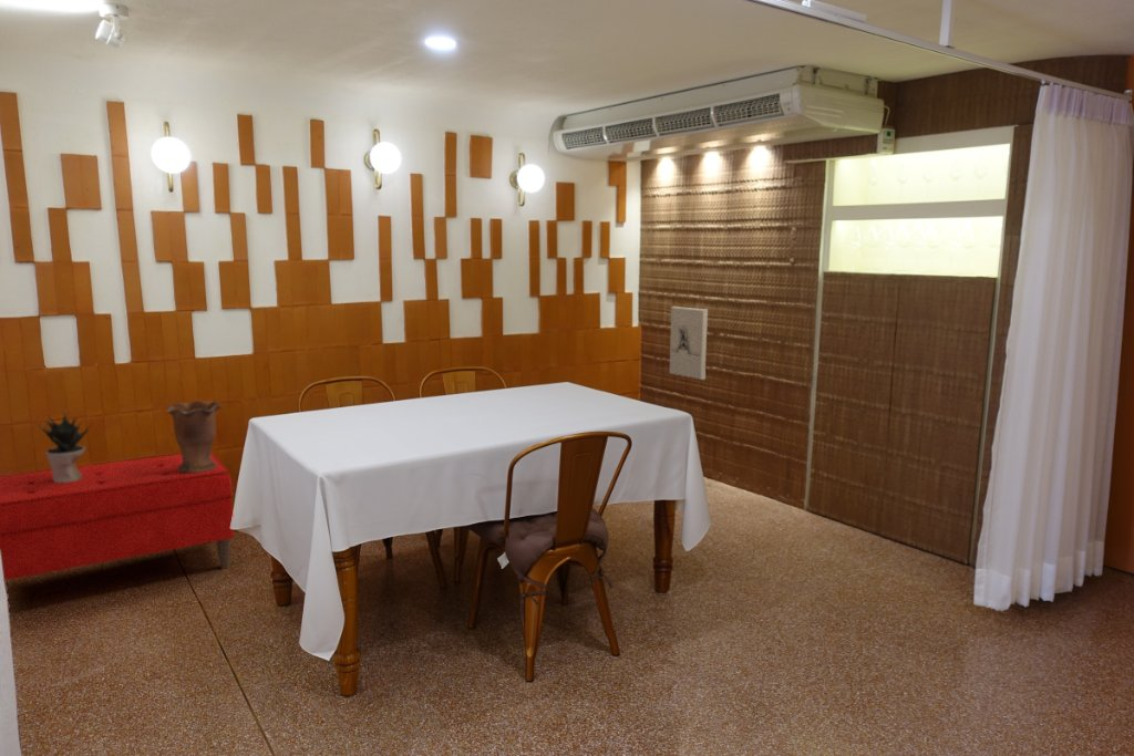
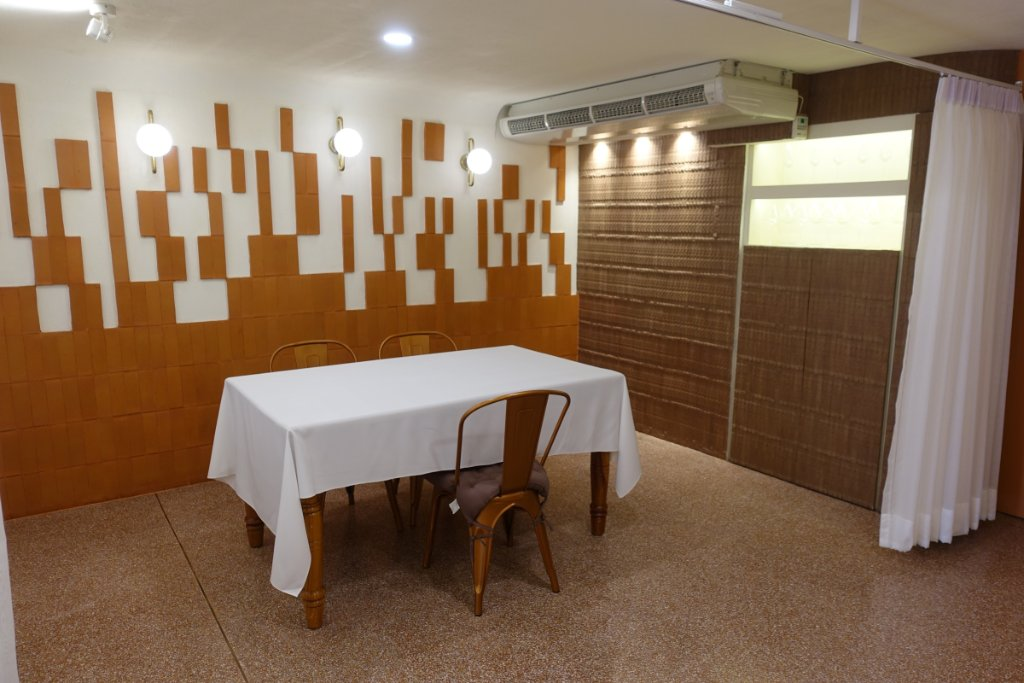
- wall sculpture (688, 342)
- vase (196, 436)
- bench (104, 526)
- potted plant (65, 444)
